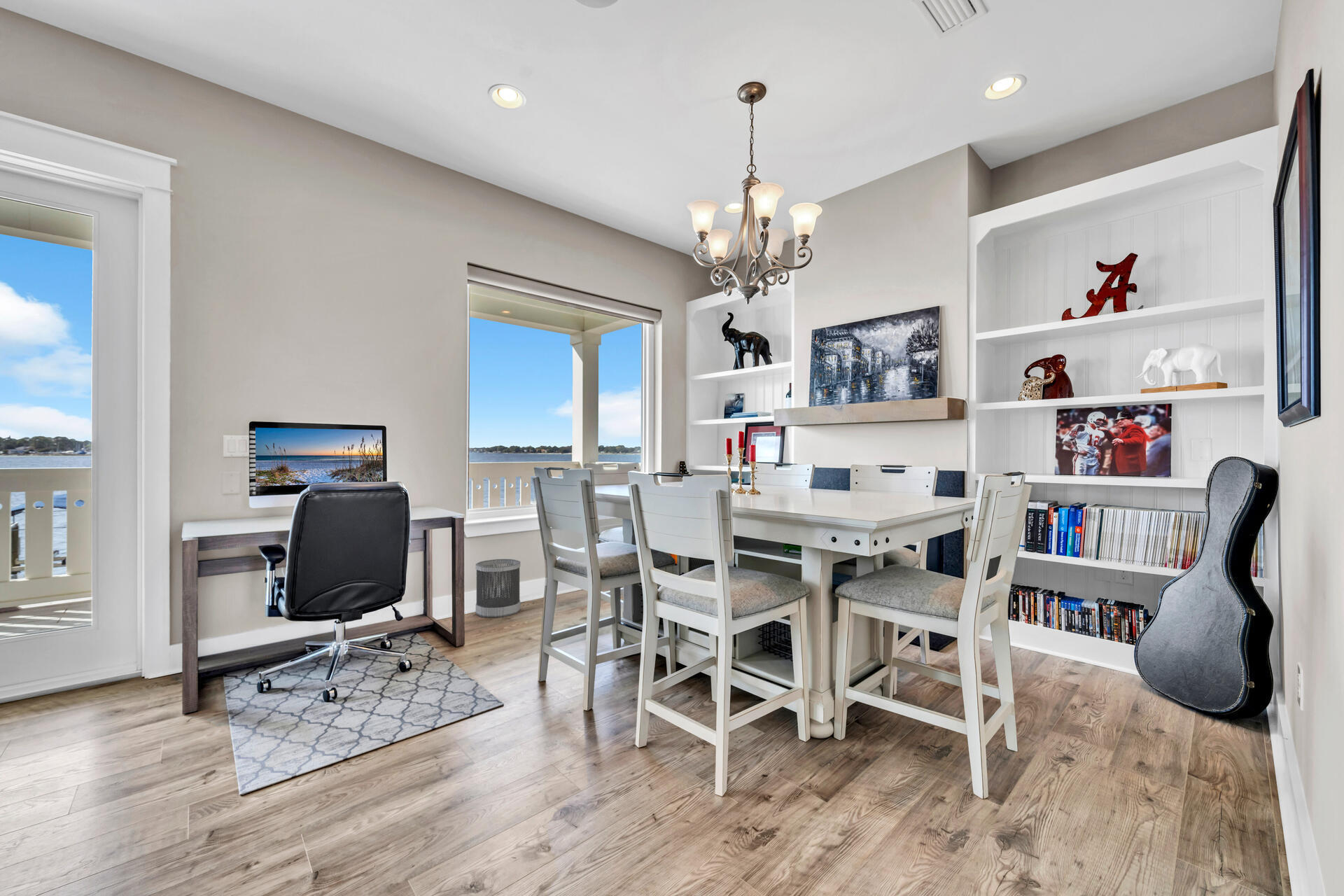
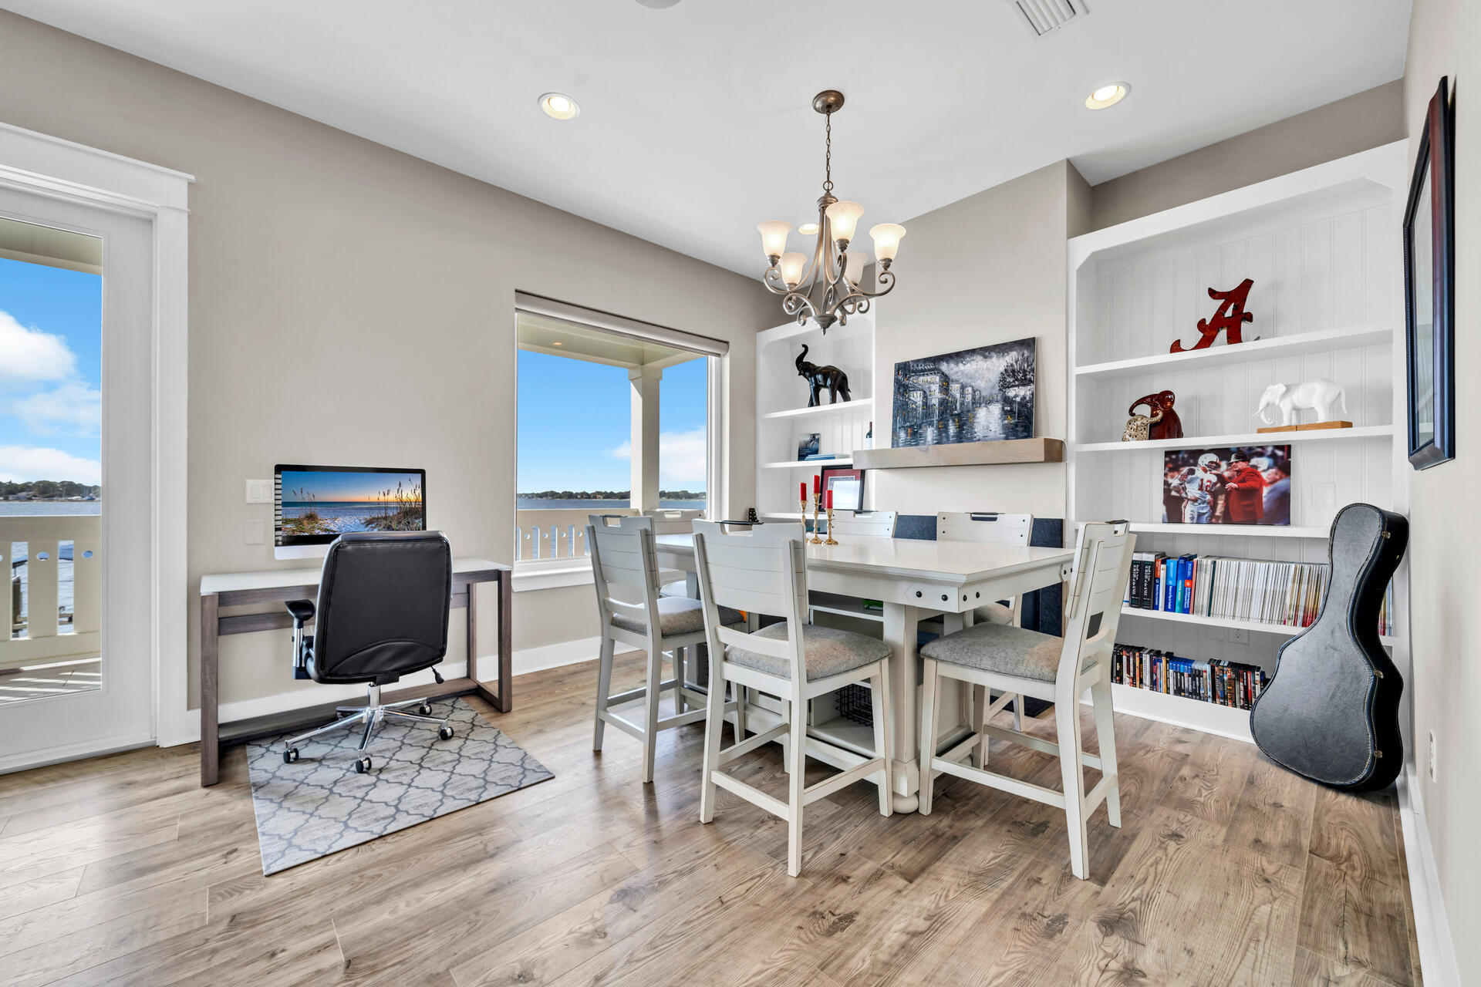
- wastebasket (498, 587)
